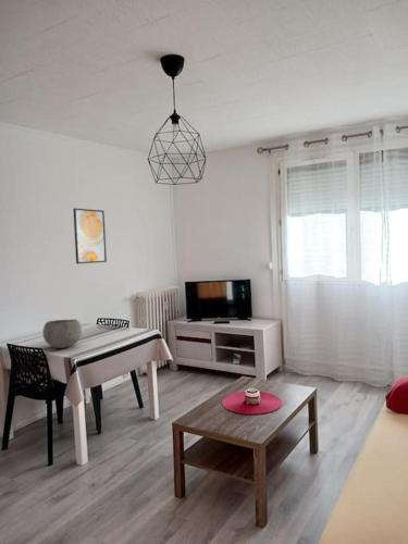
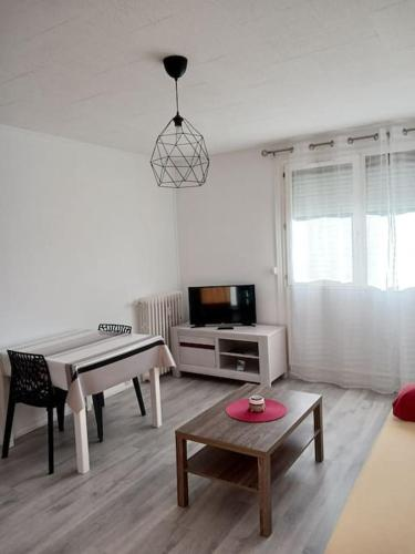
- bowl (62, 333)
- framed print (90, 236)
